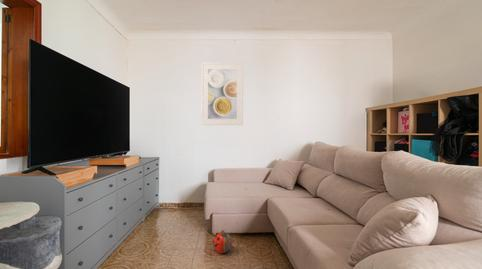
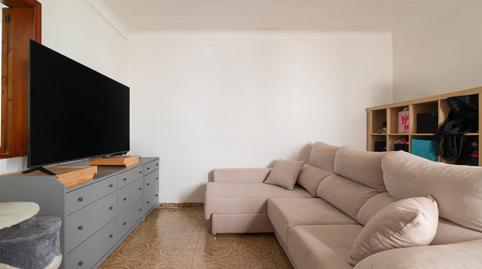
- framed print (222, 94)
- decorative ball (222, 240)
